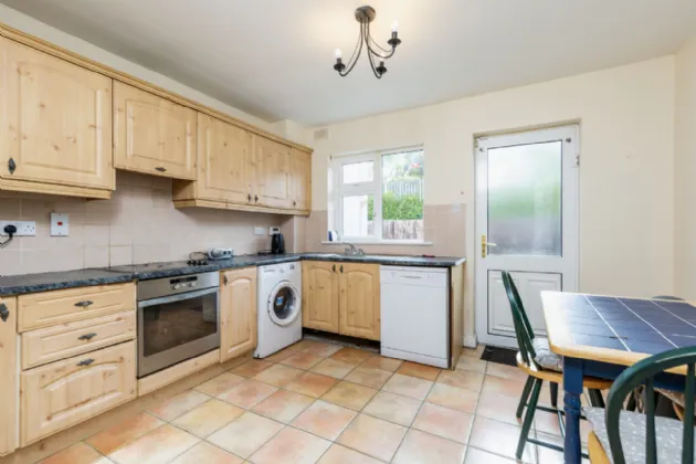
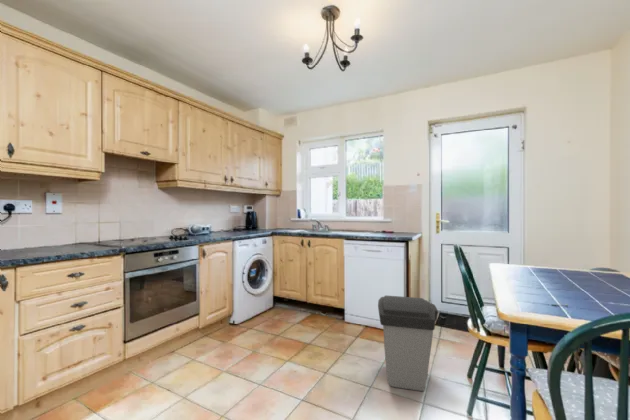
+ trash can (406, 339)
